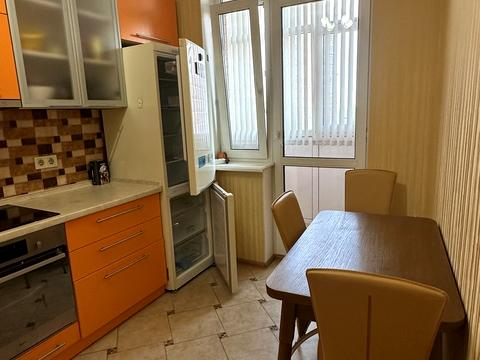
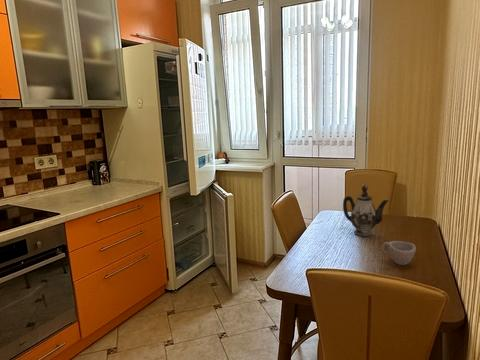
+ teapot (365, 209)
+ cup (397, 253)
